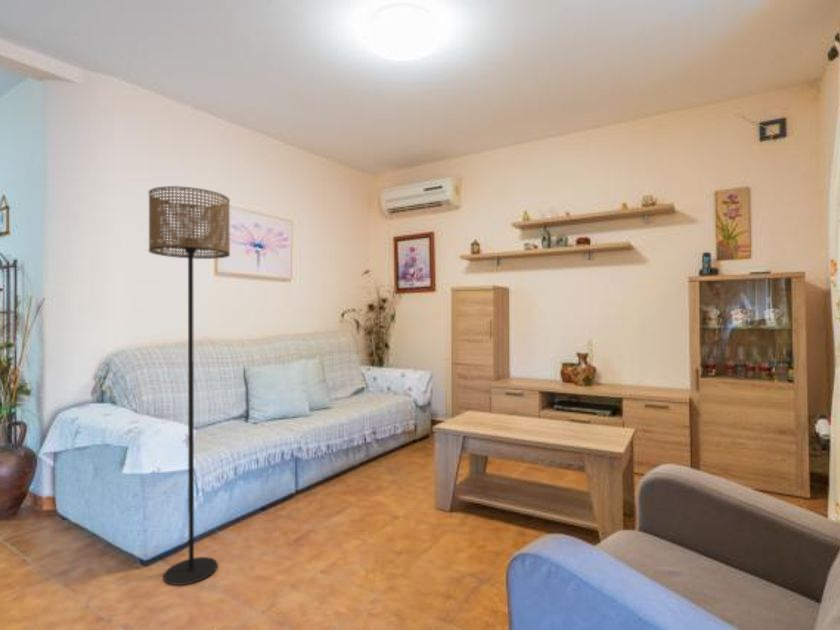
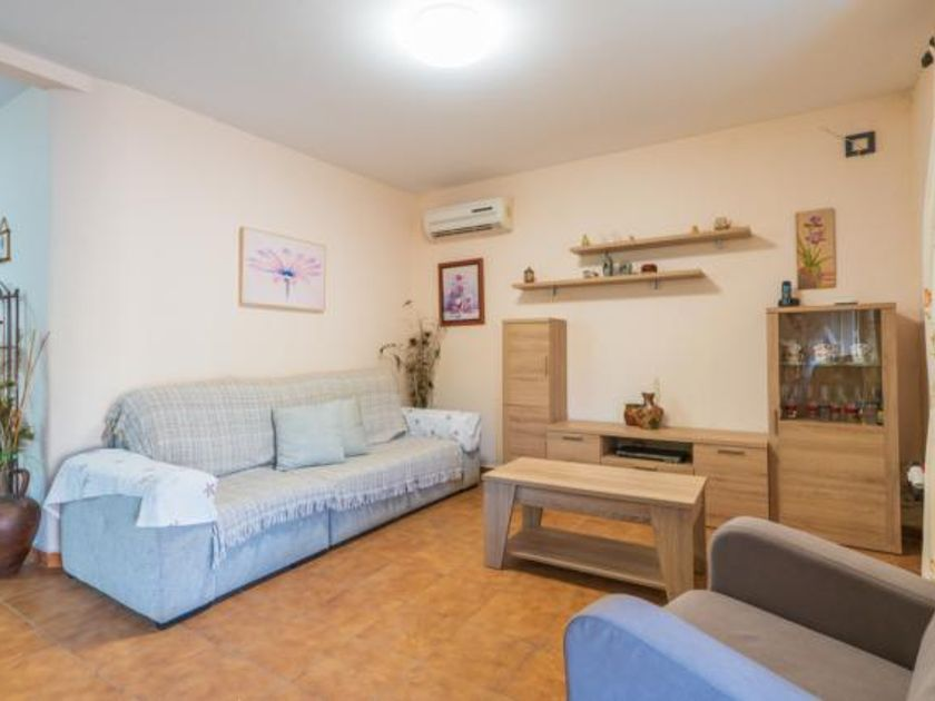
- floor lamp (190, 383)
